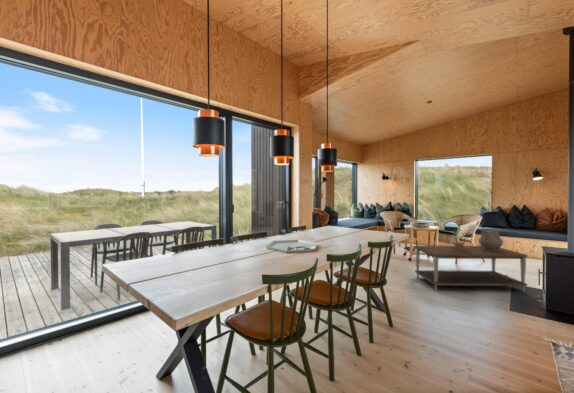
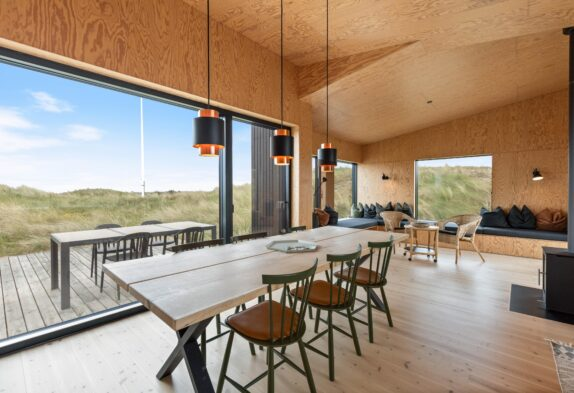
- coffee table (466, 271)
- ceramic pot (490, 239)
- potted plant (460, 238)
